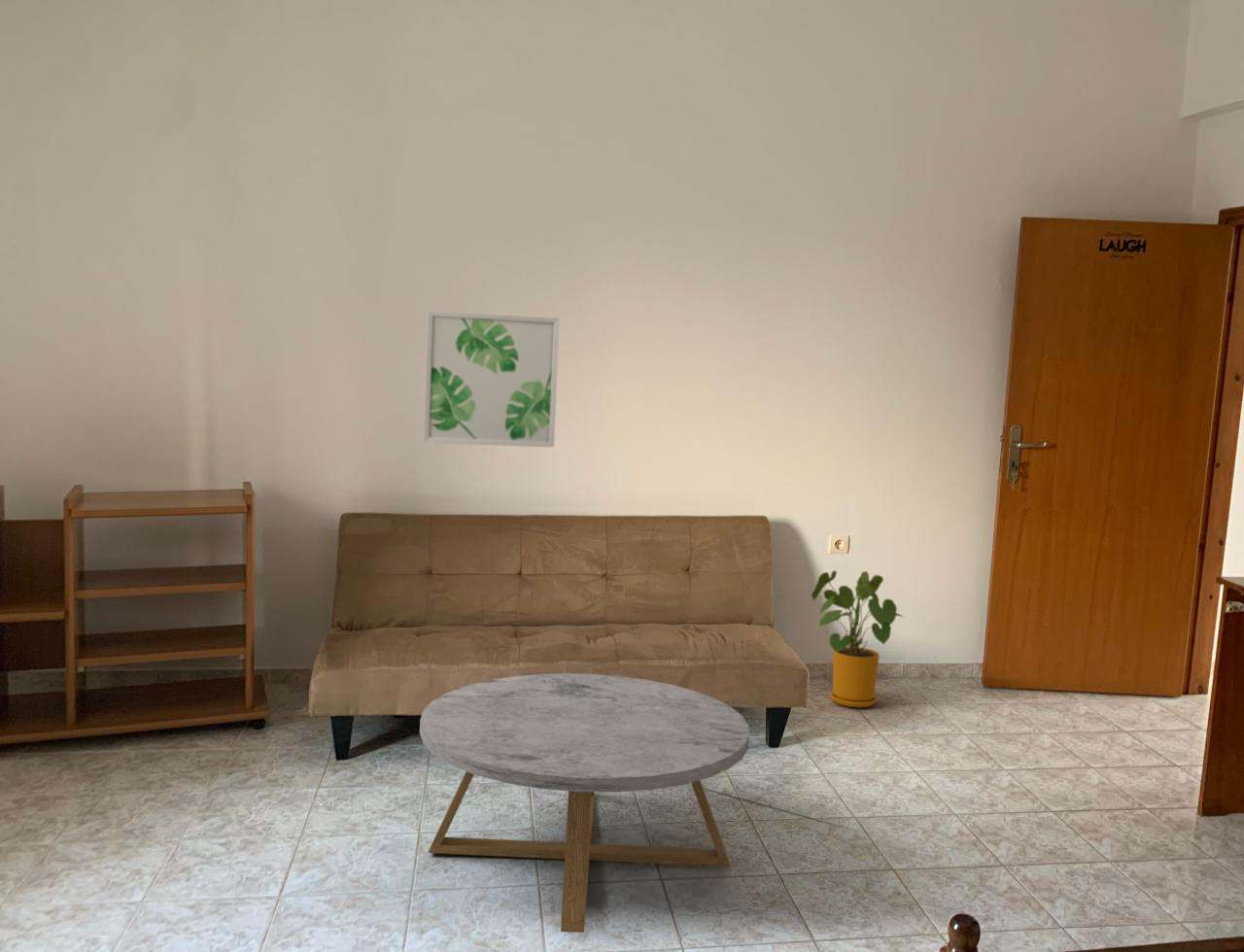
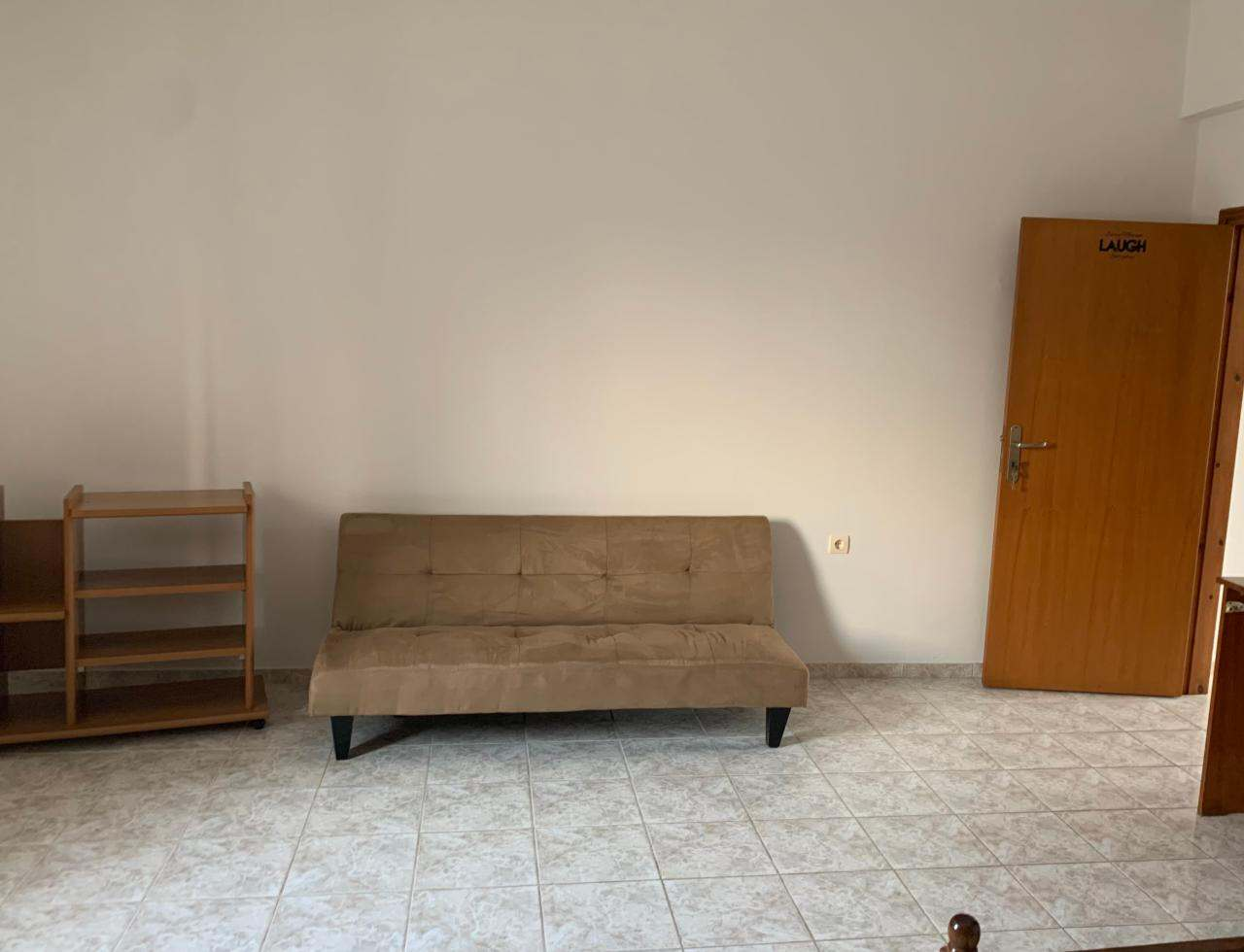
- coffee table (582, 787)
- wall art (491, 380)
- house plant (851, 638)
